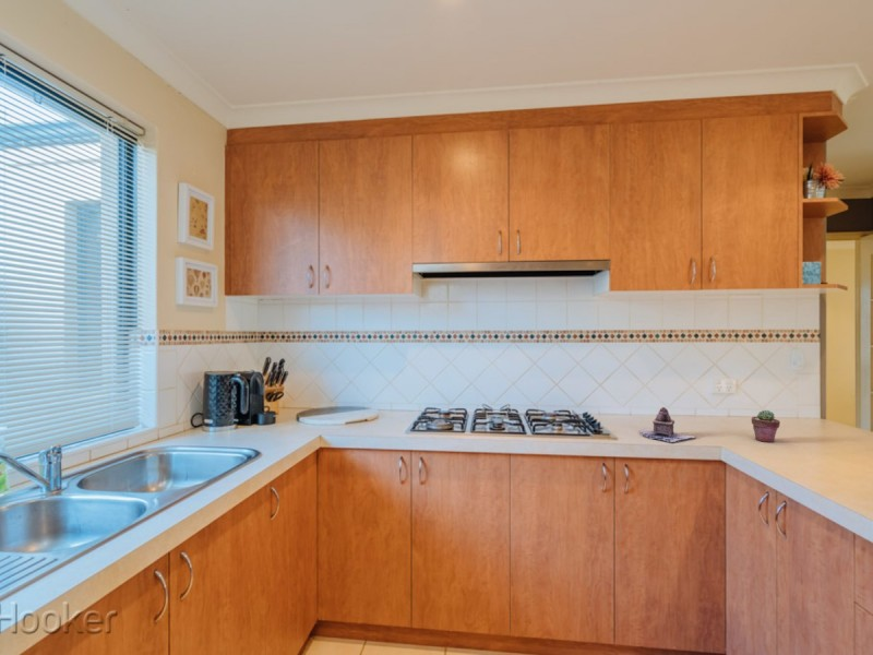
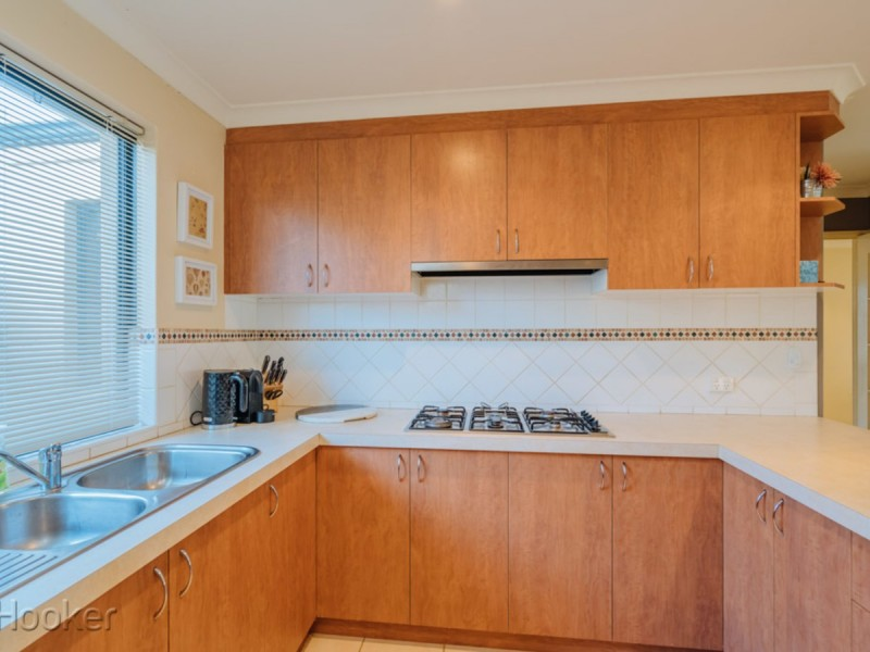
- teapot (662, 421)
- potted succulent (765, 425)
